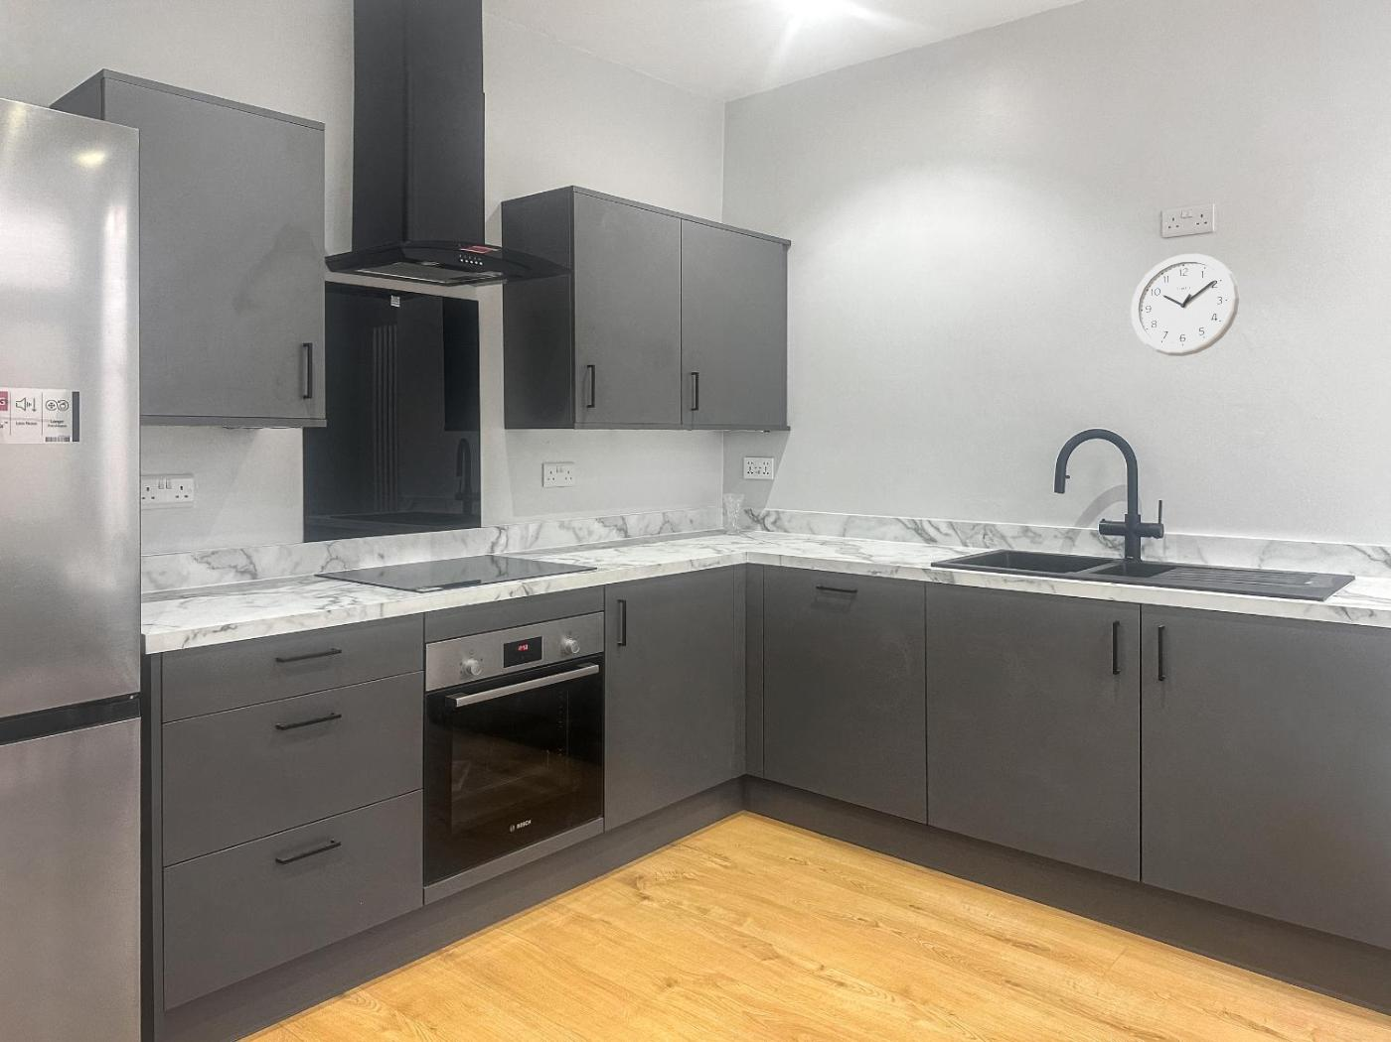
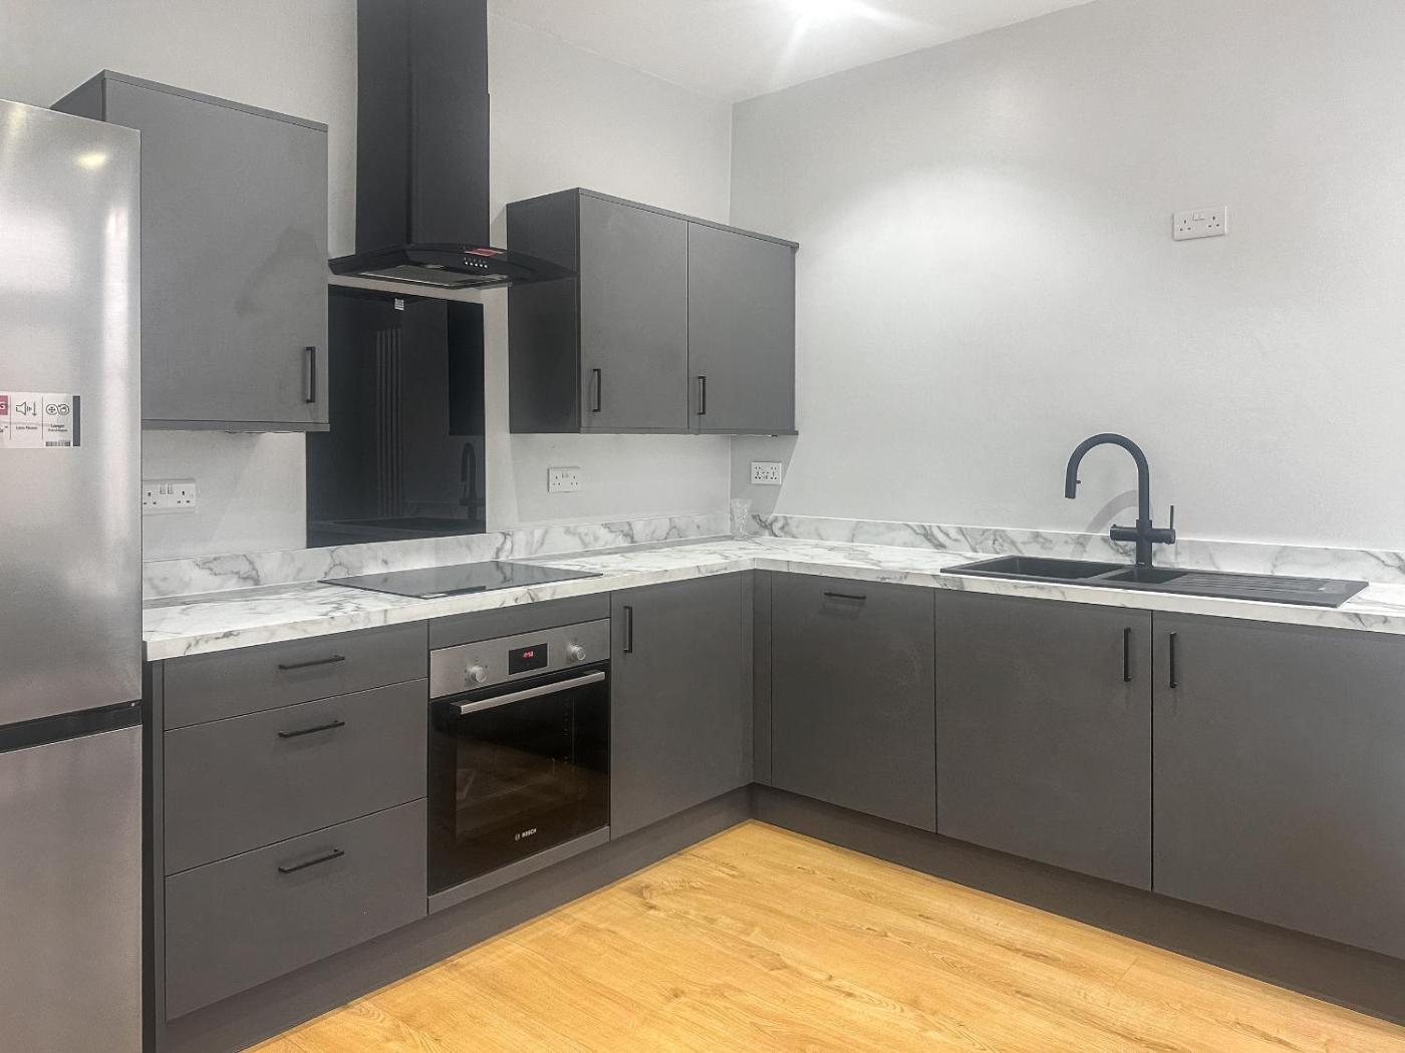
- wall clock (1183, 304)
